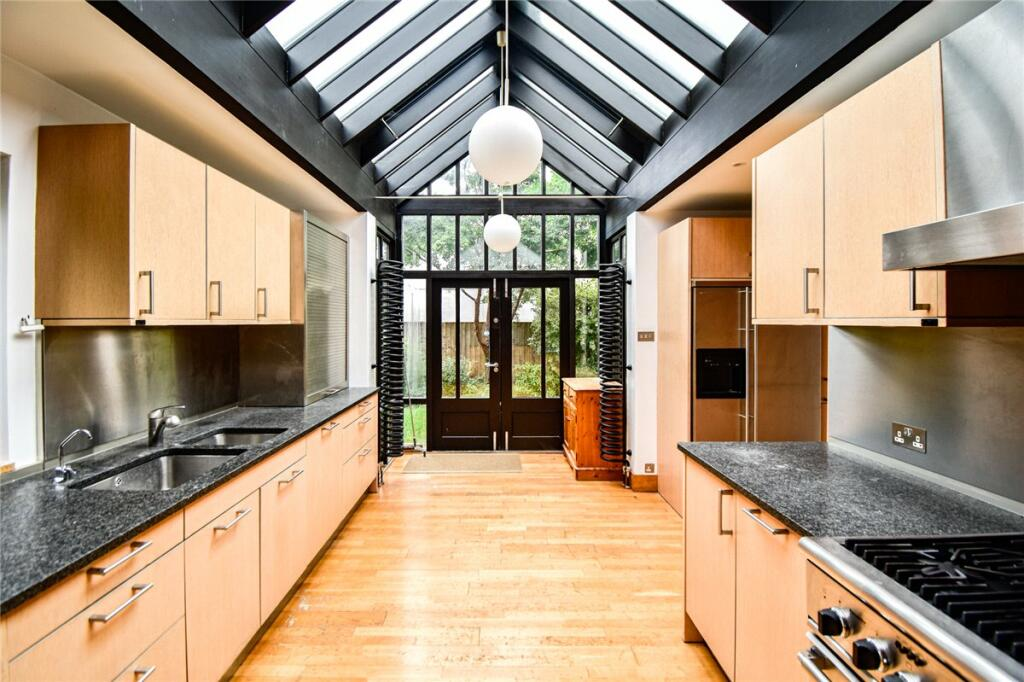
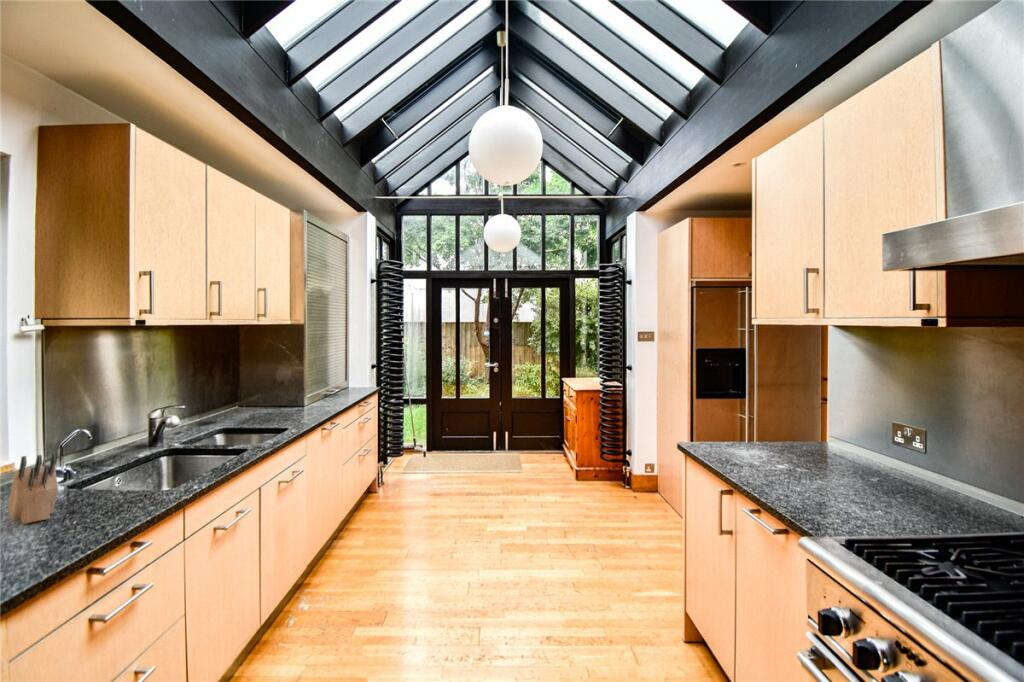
+ knife block (33, 483)
